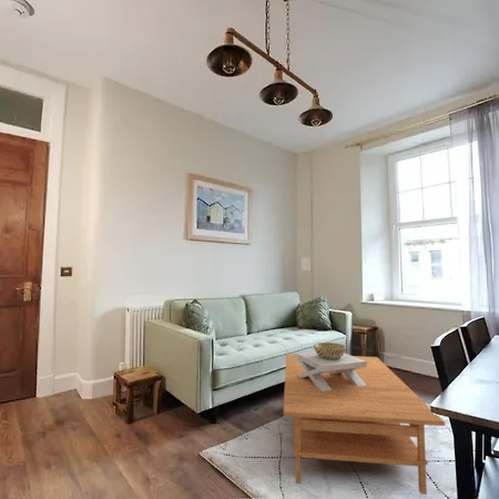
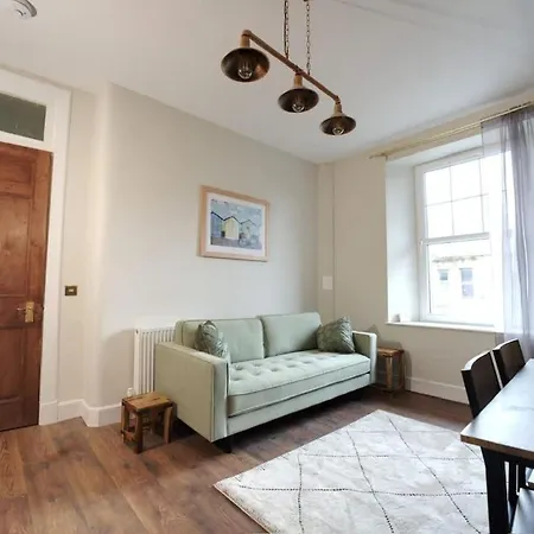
- decorative bowl (329, 361)
- coffee table (343, 407)
